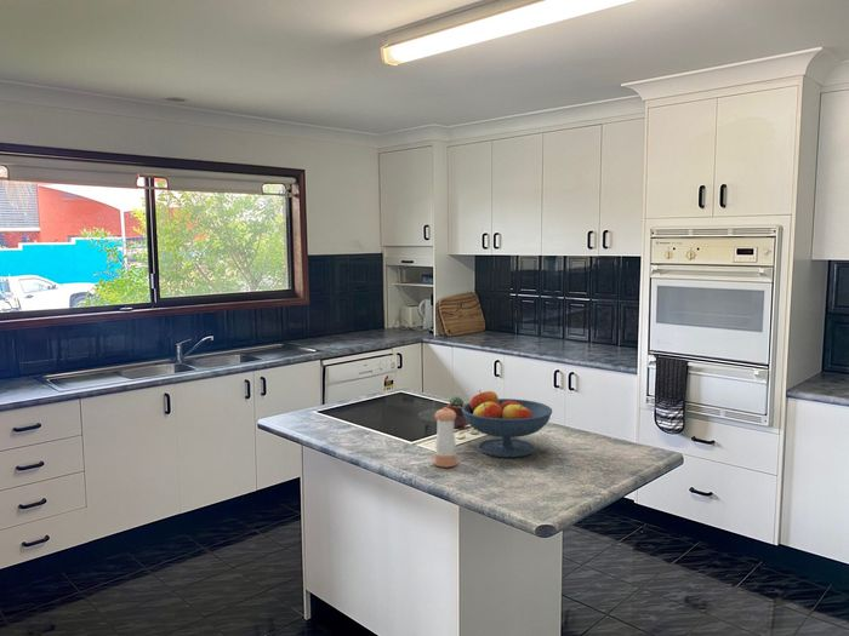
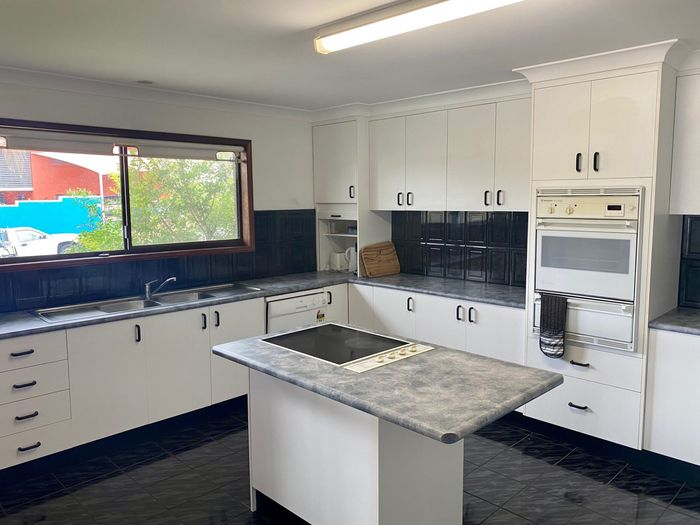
- fruit bowl (506, 420)
- potted succulent (457, 411)
- pepper shaker (445, 435)
